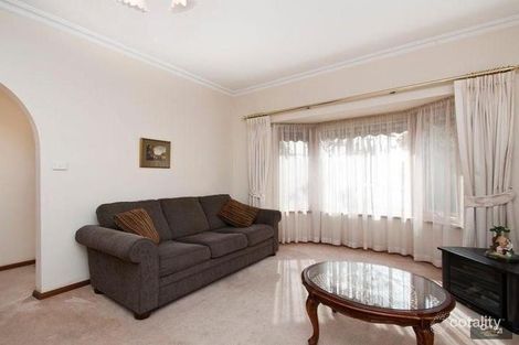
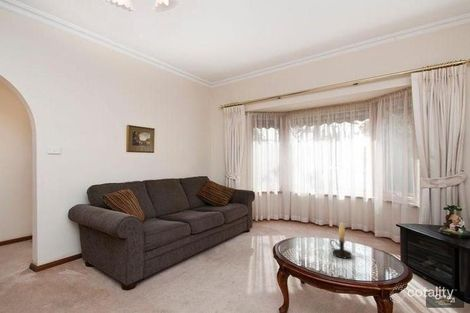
+ candle holder (339, 237)
